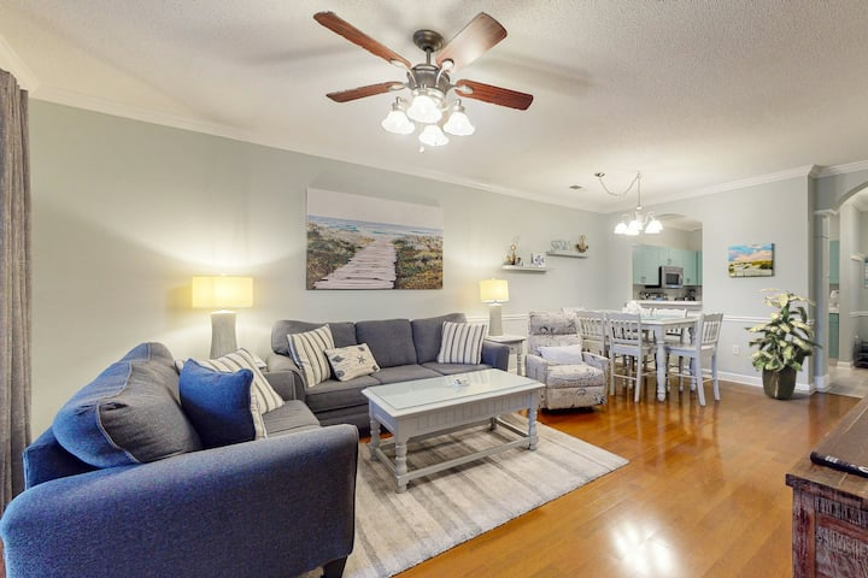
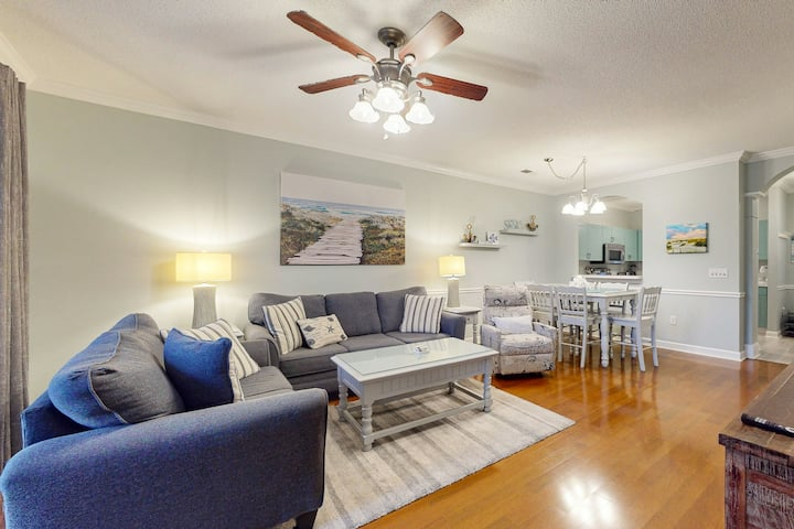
- indoor plant (778, 342)
